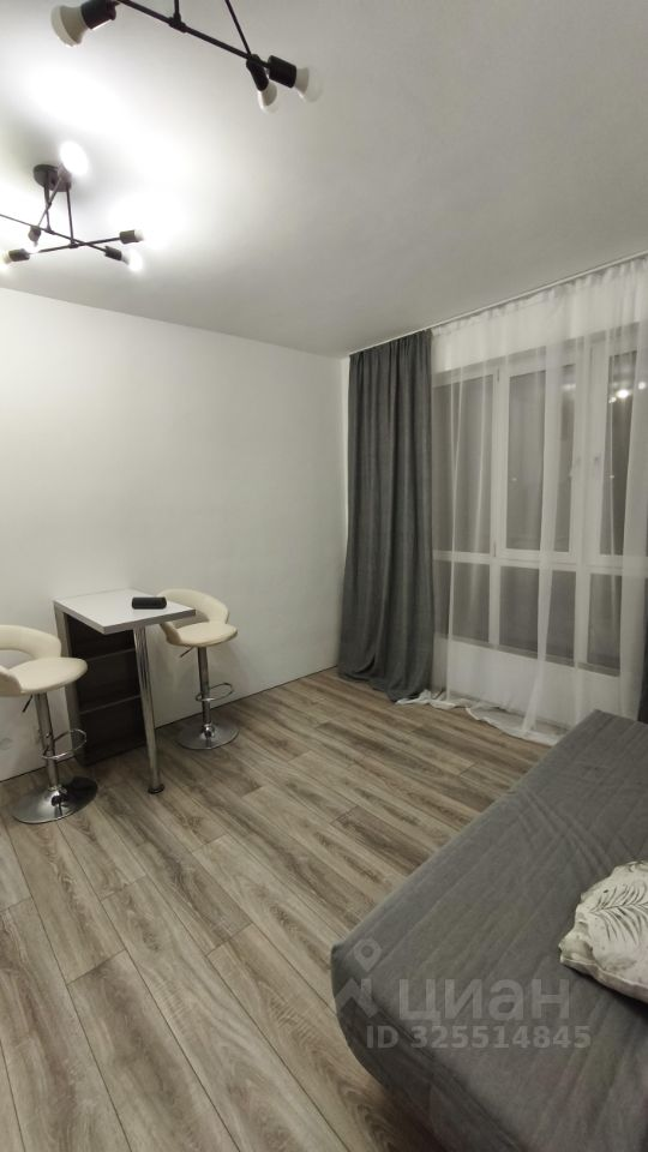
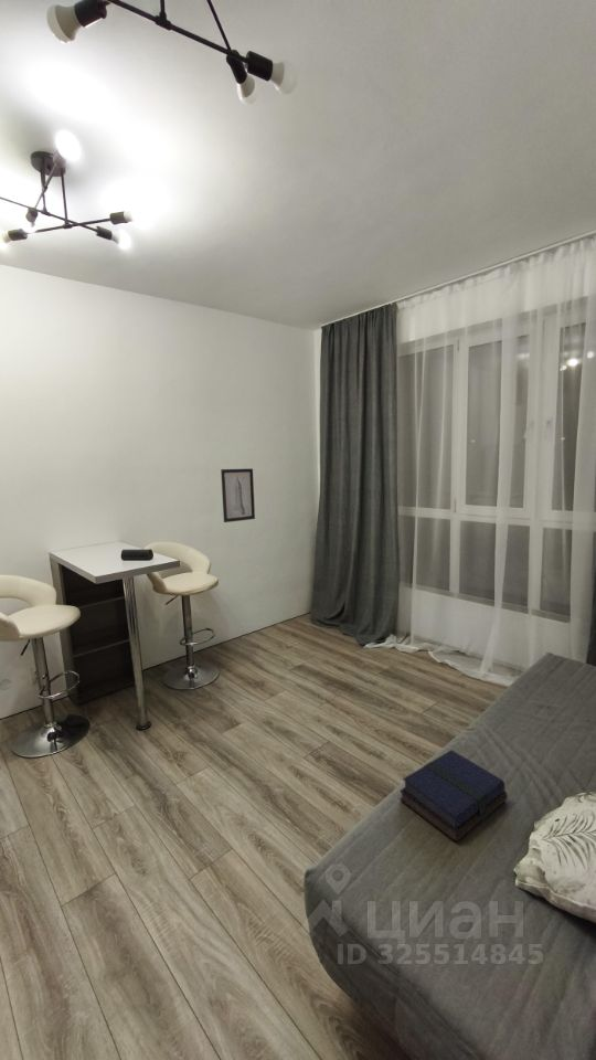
+ book (453, 789)
+ wall art (238, 495)
